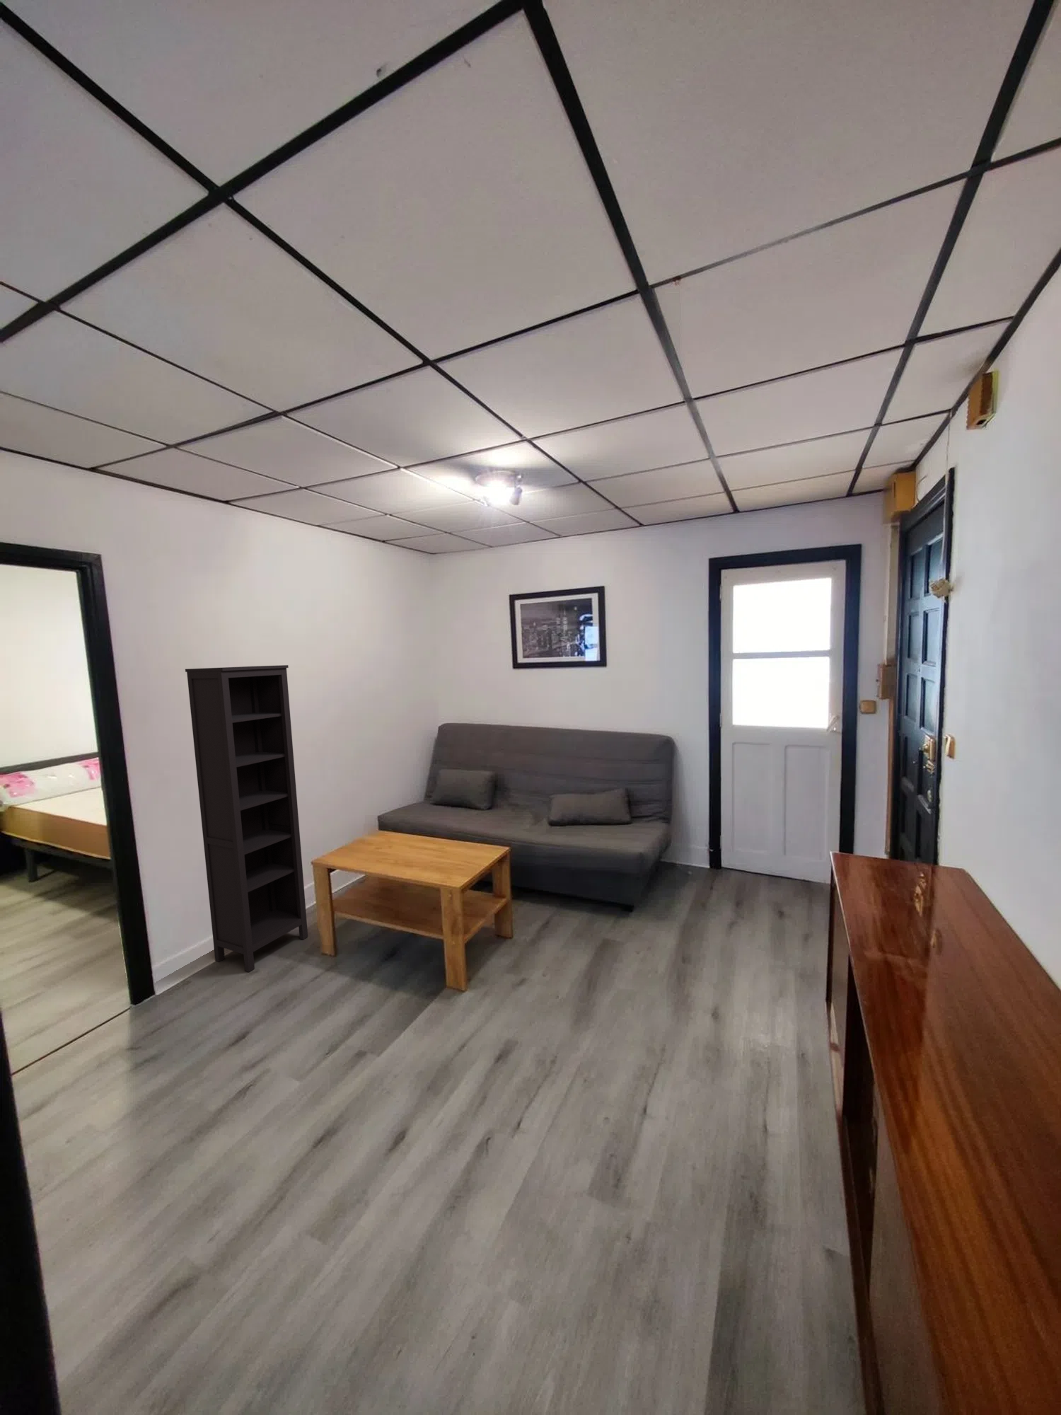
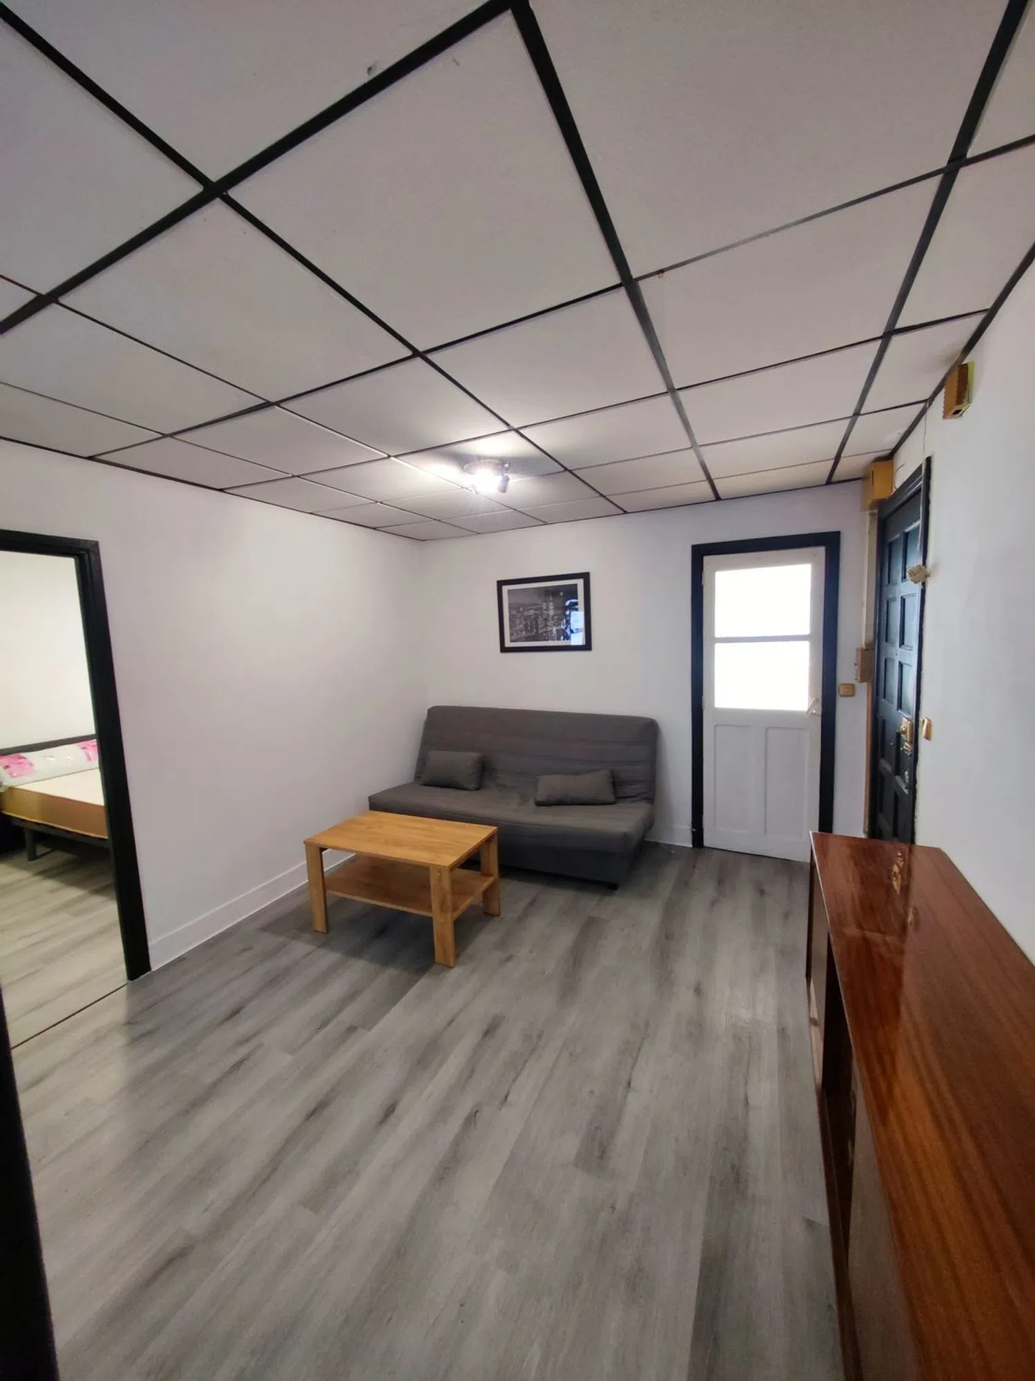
- bookcase (251, 811)
